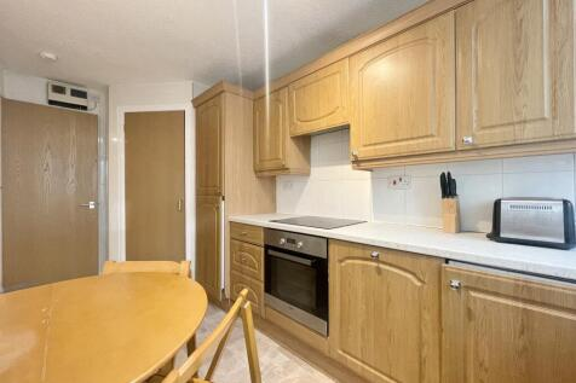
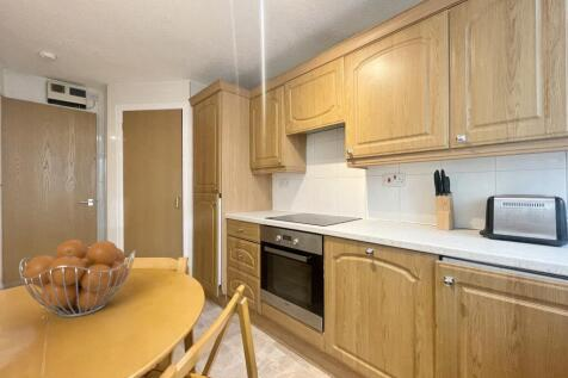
+ fruit basket (82, 274)
